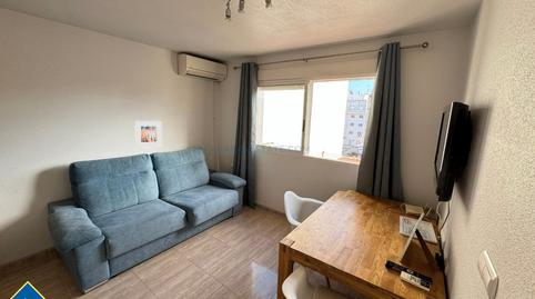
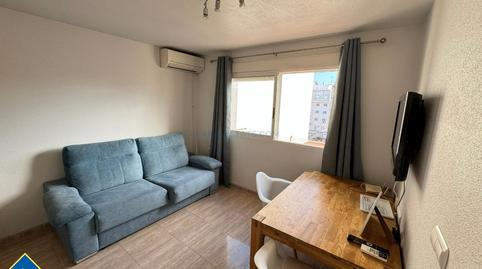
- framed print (149, 133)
